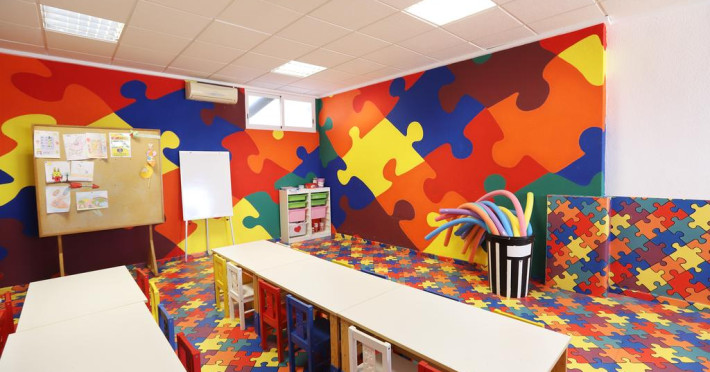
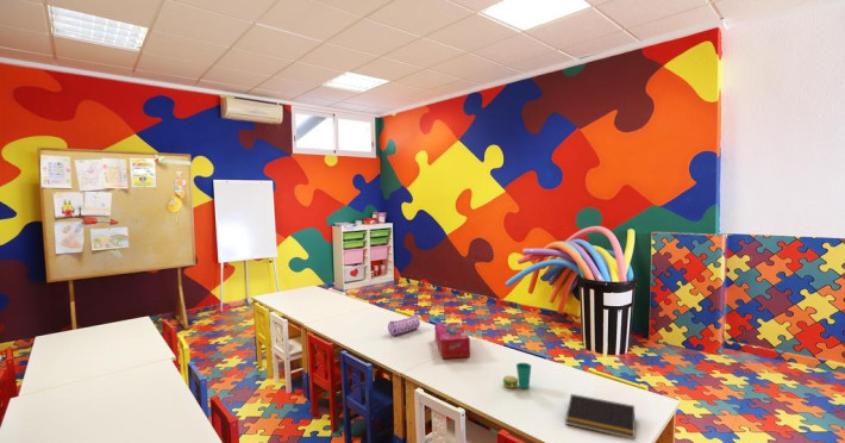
+ tissue box (451, 338)
+ pencil case (403, 324)
+ cup (518, 375)
+ notepad (600, 414)
